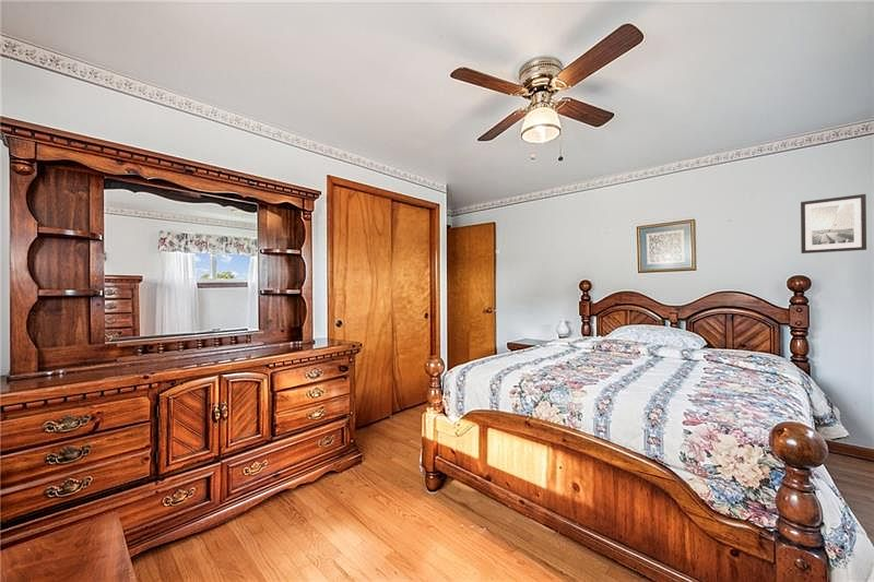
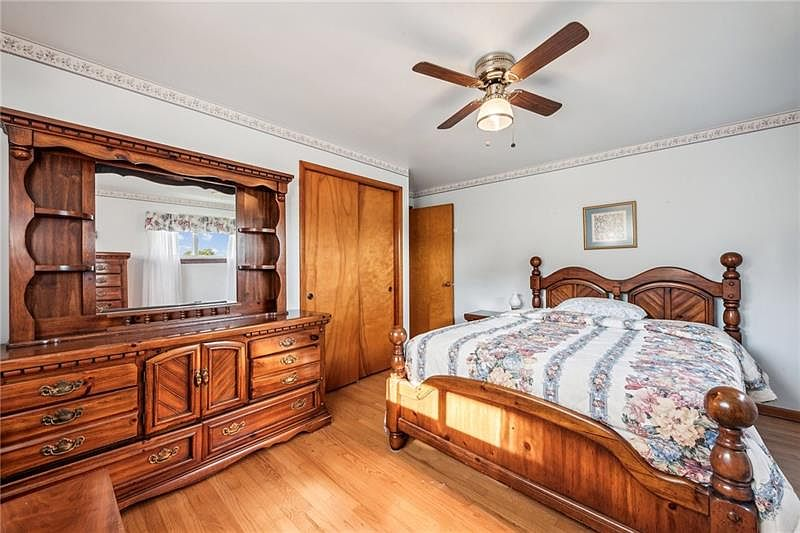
- wall art (831, 225)
